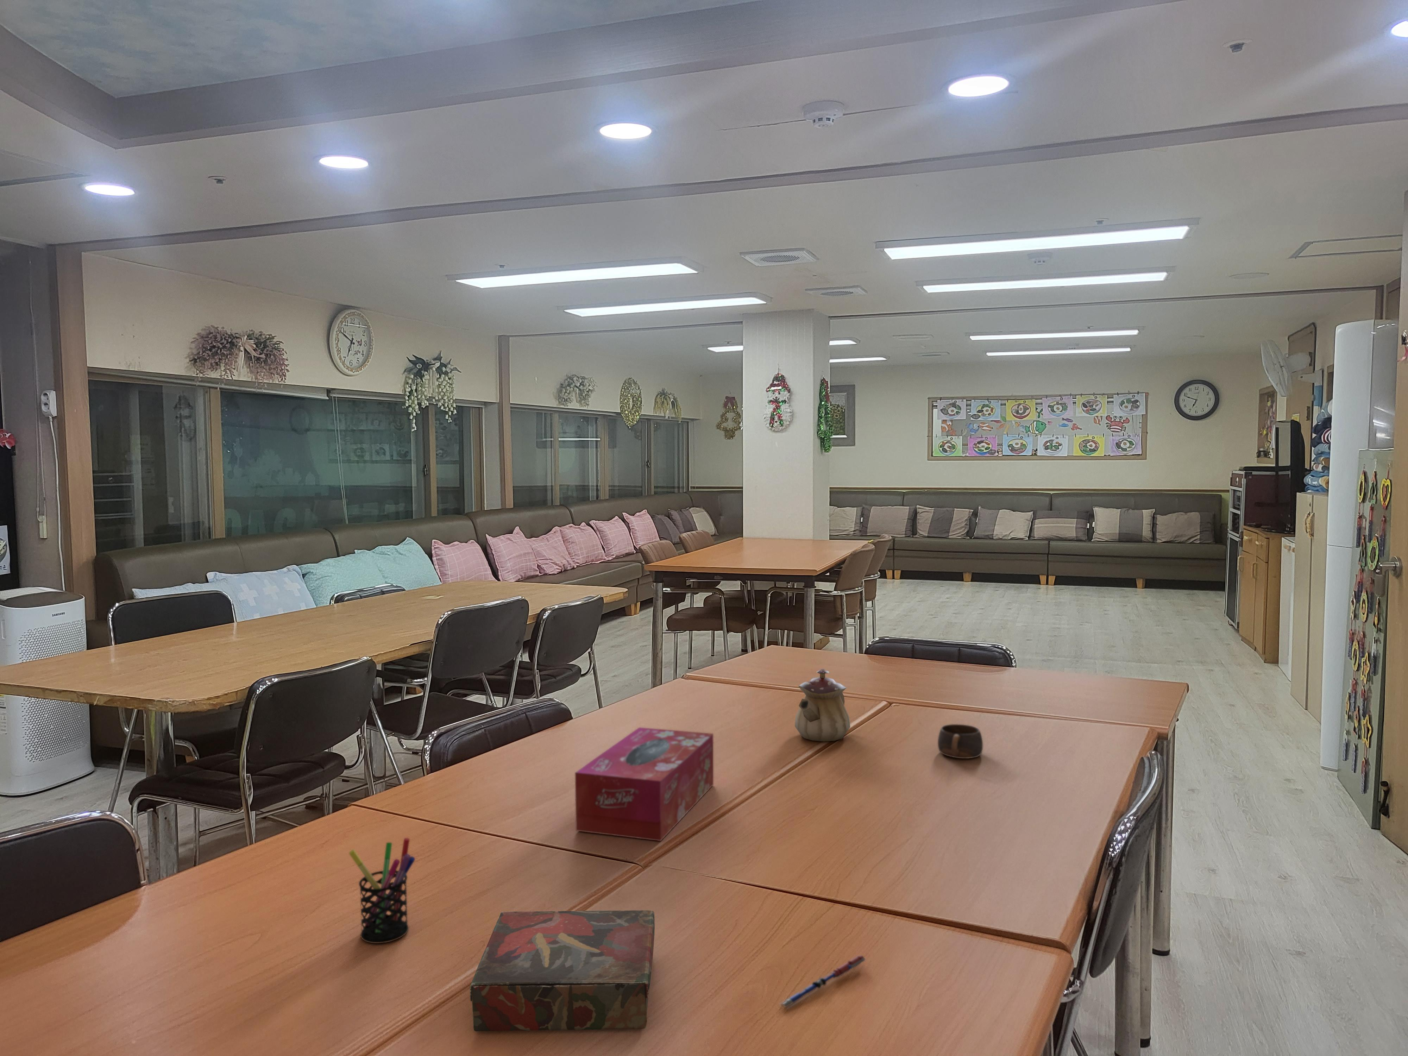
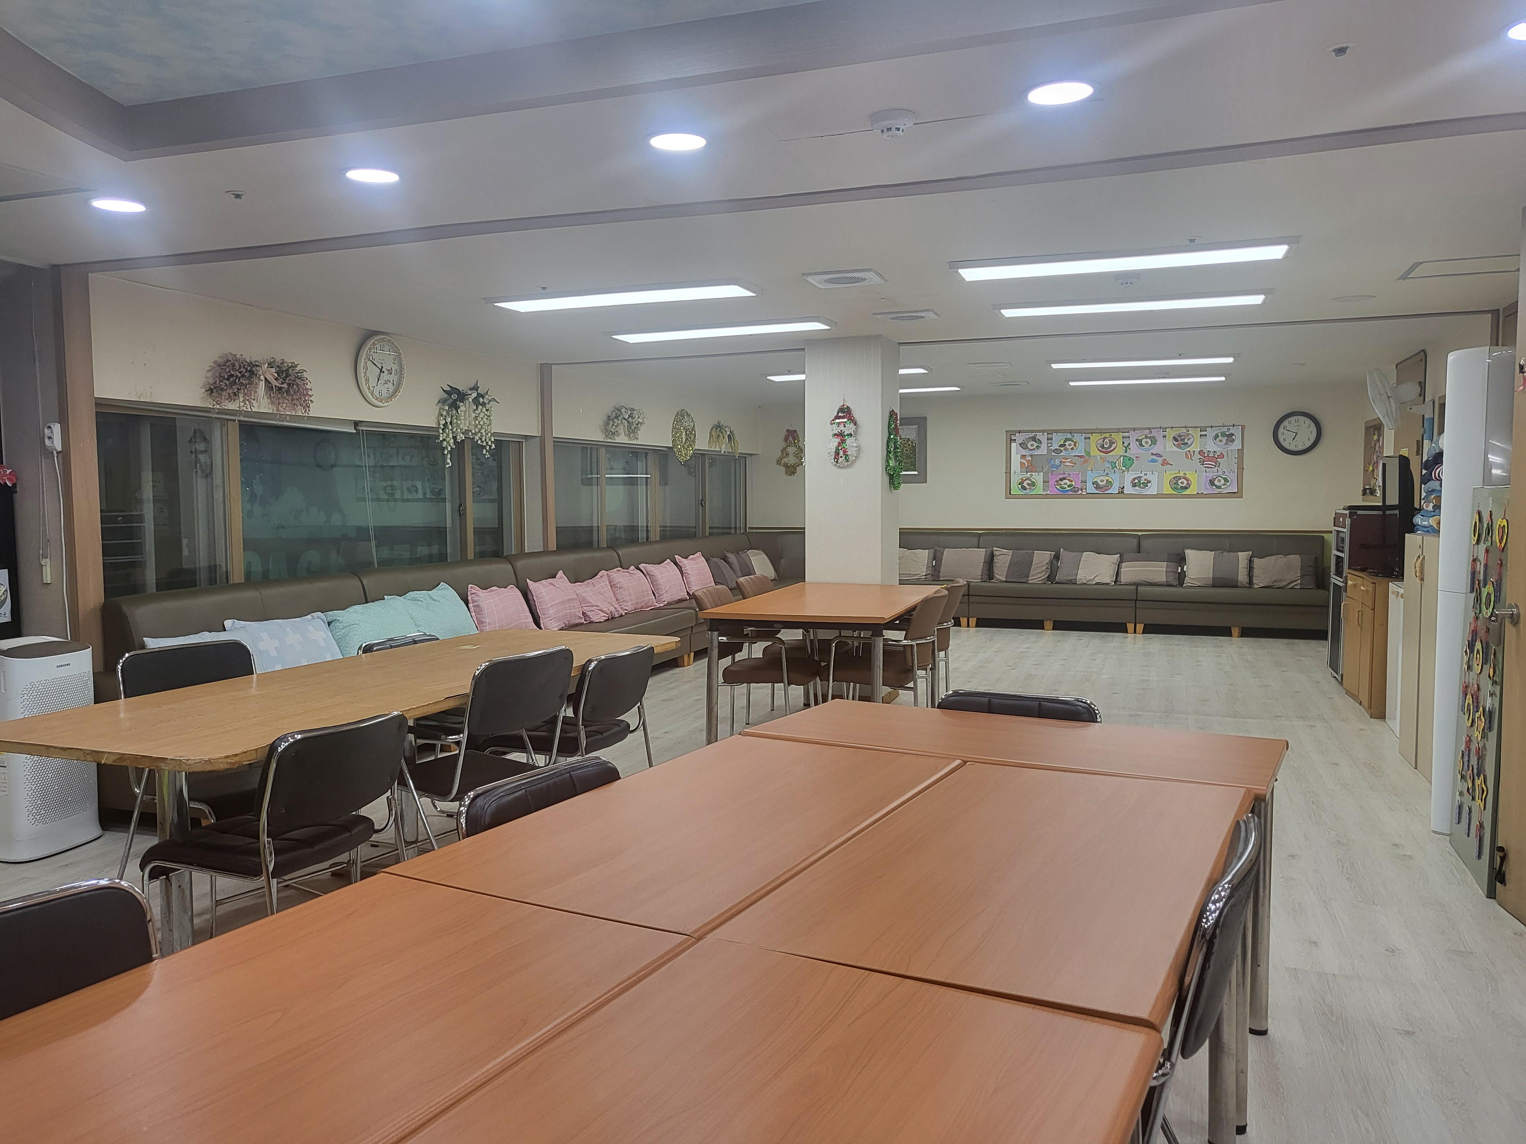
- cup (957, 742)
- pen holder (387, 884)
- book (569, 966)
- tissue box (649, 779)
- teapot (824, 701)
- pen (824, 979)
